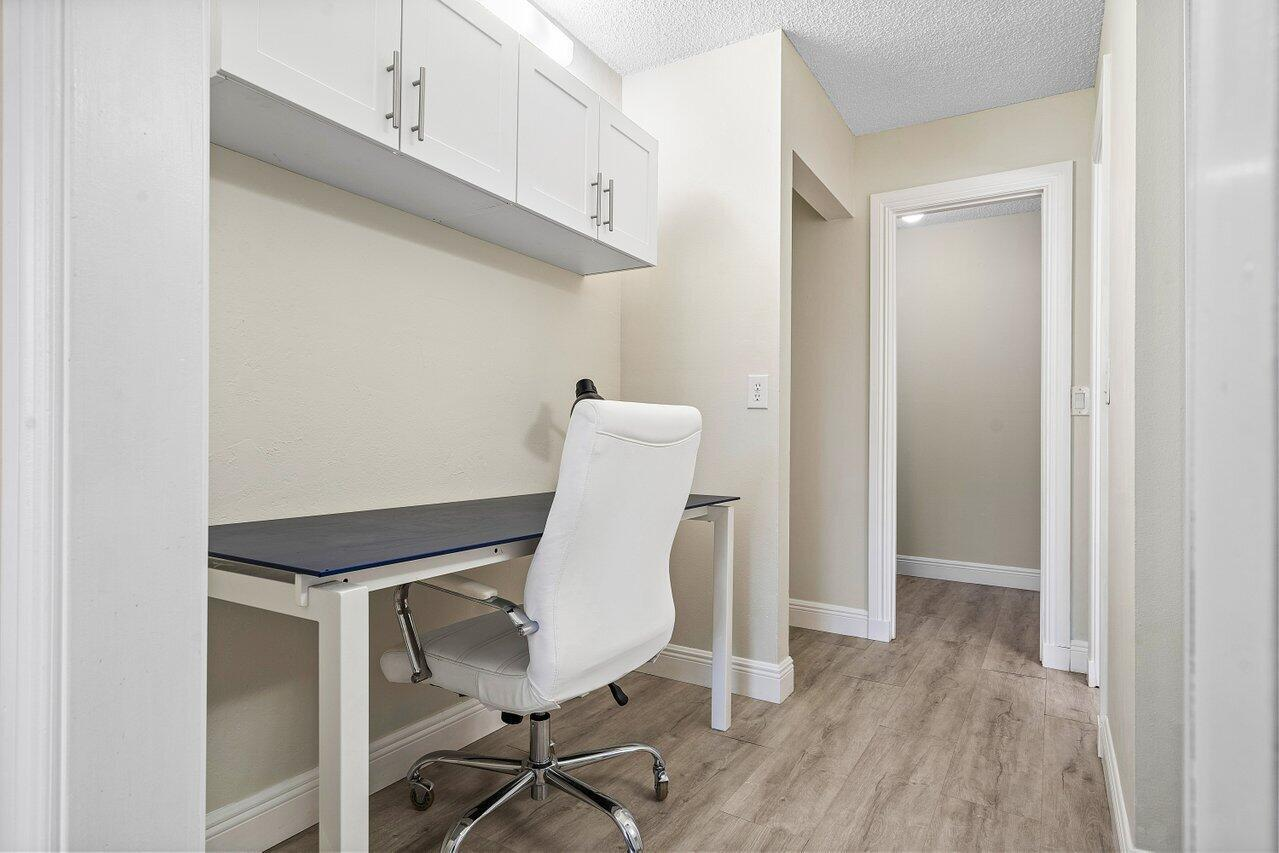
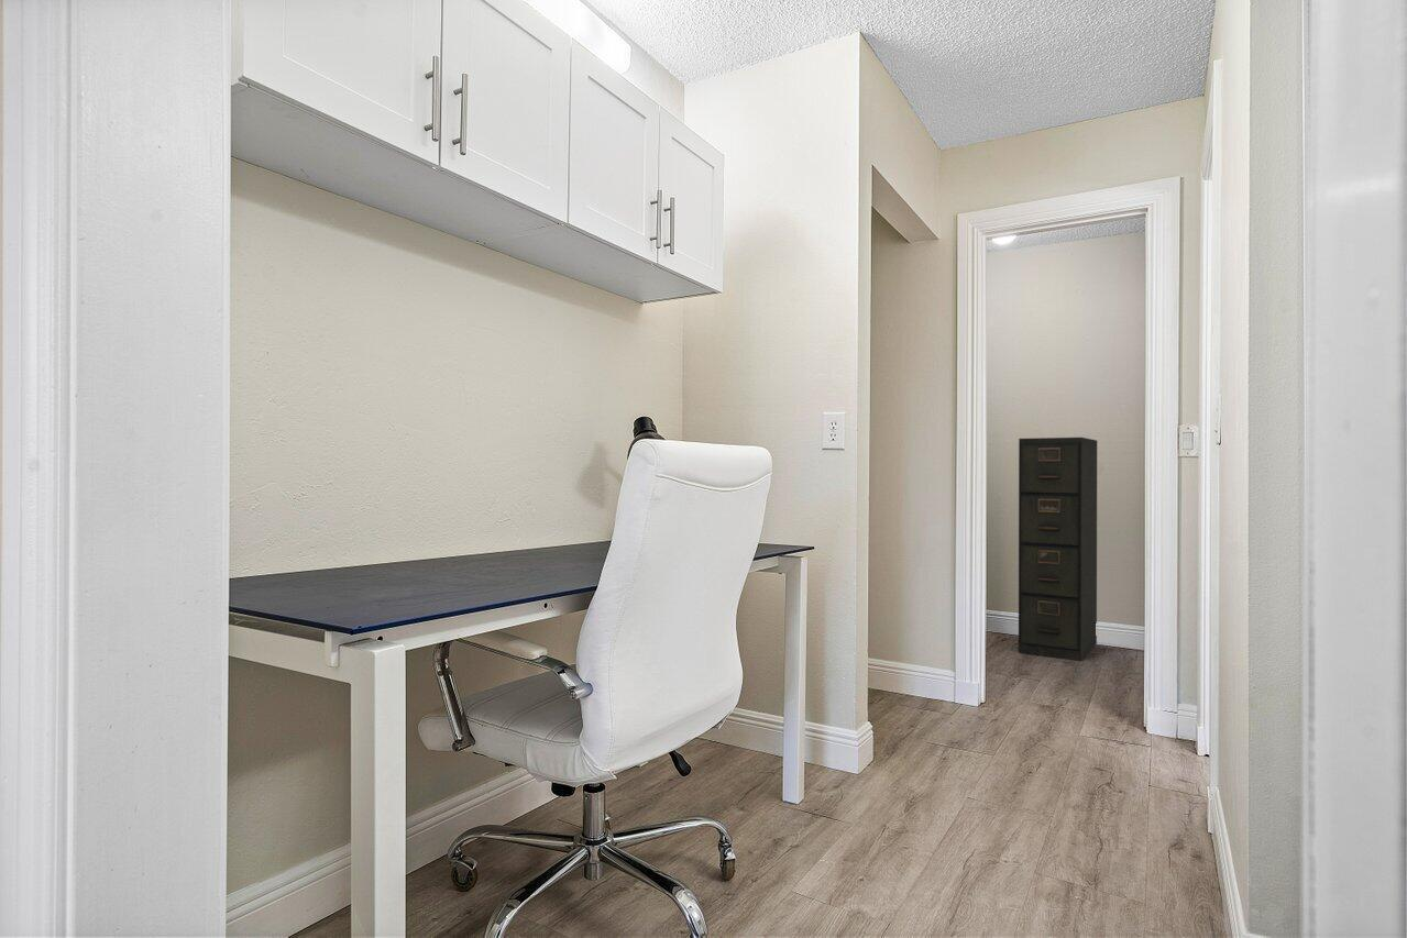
+ filing cabinet (1057, 543)
